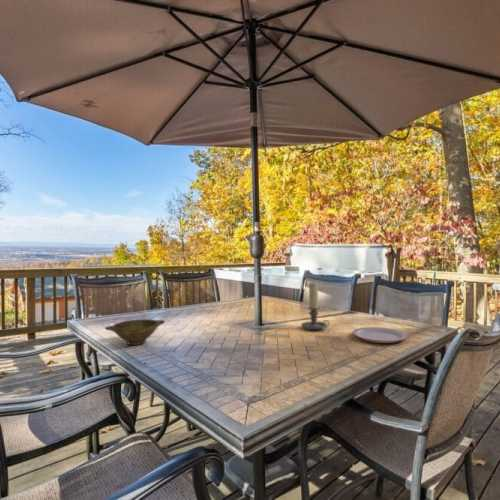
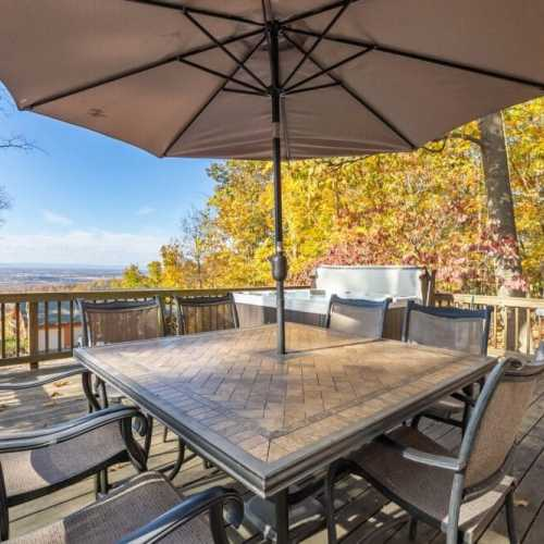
- bowl (136, 333)
- candle holder (316, 304)
- plate (379, 335)
